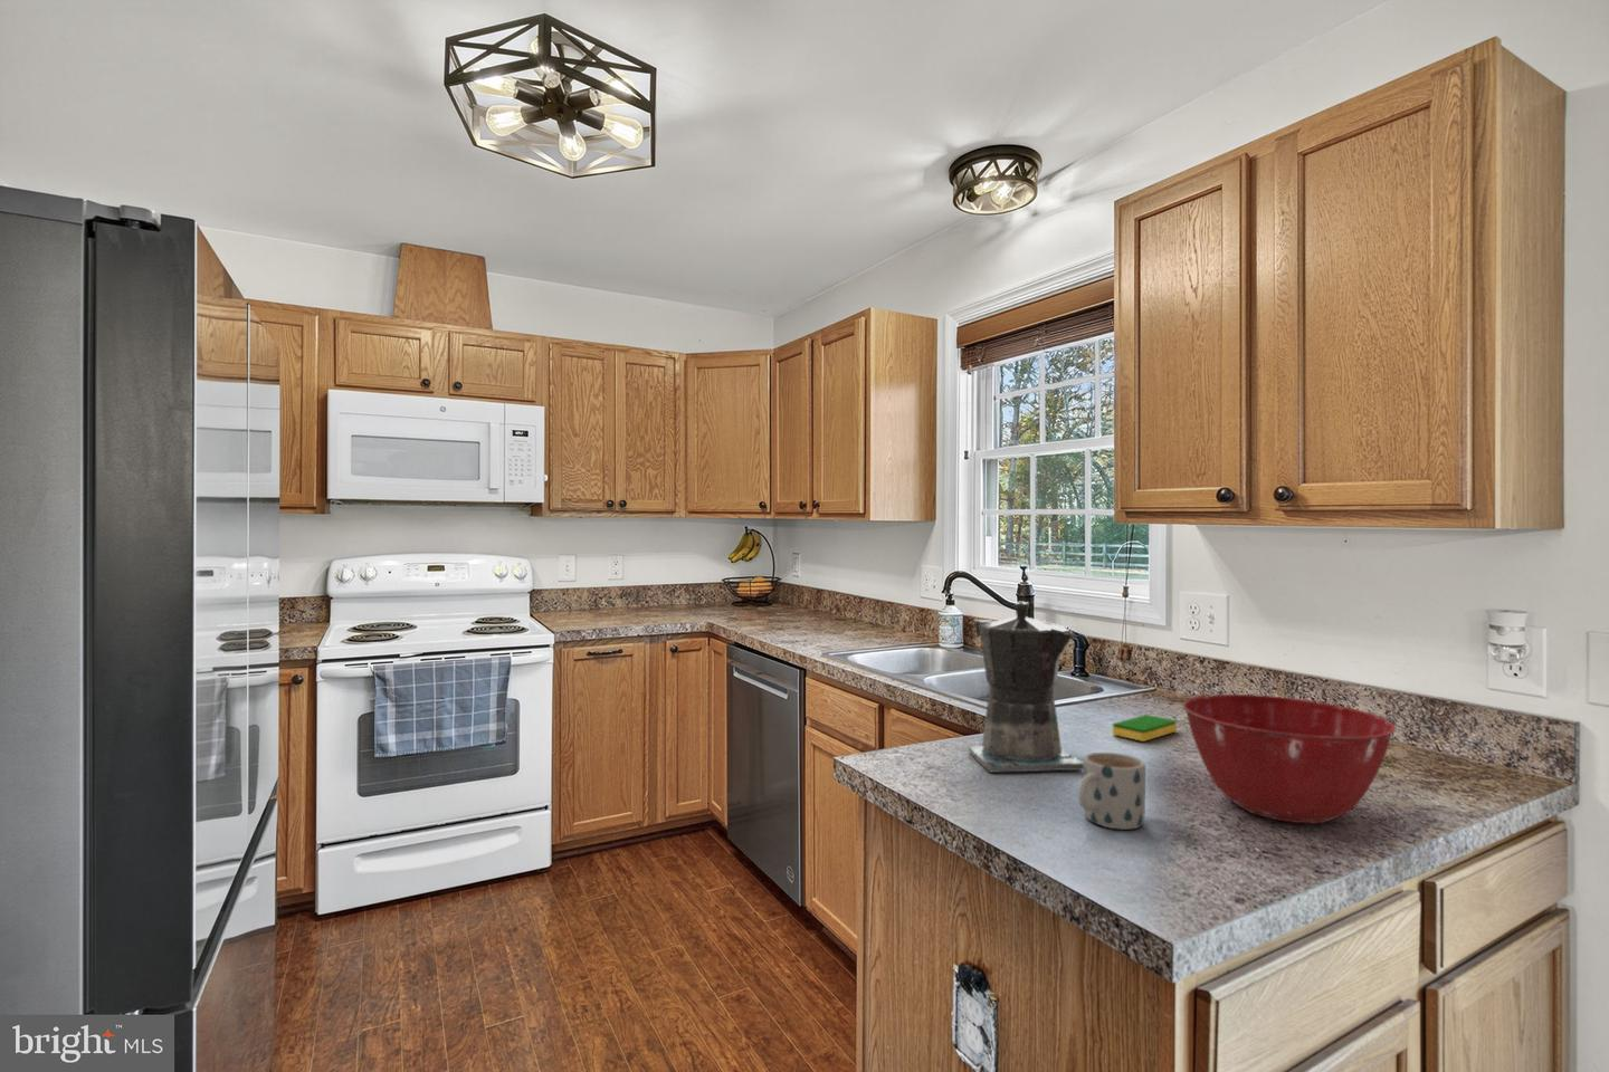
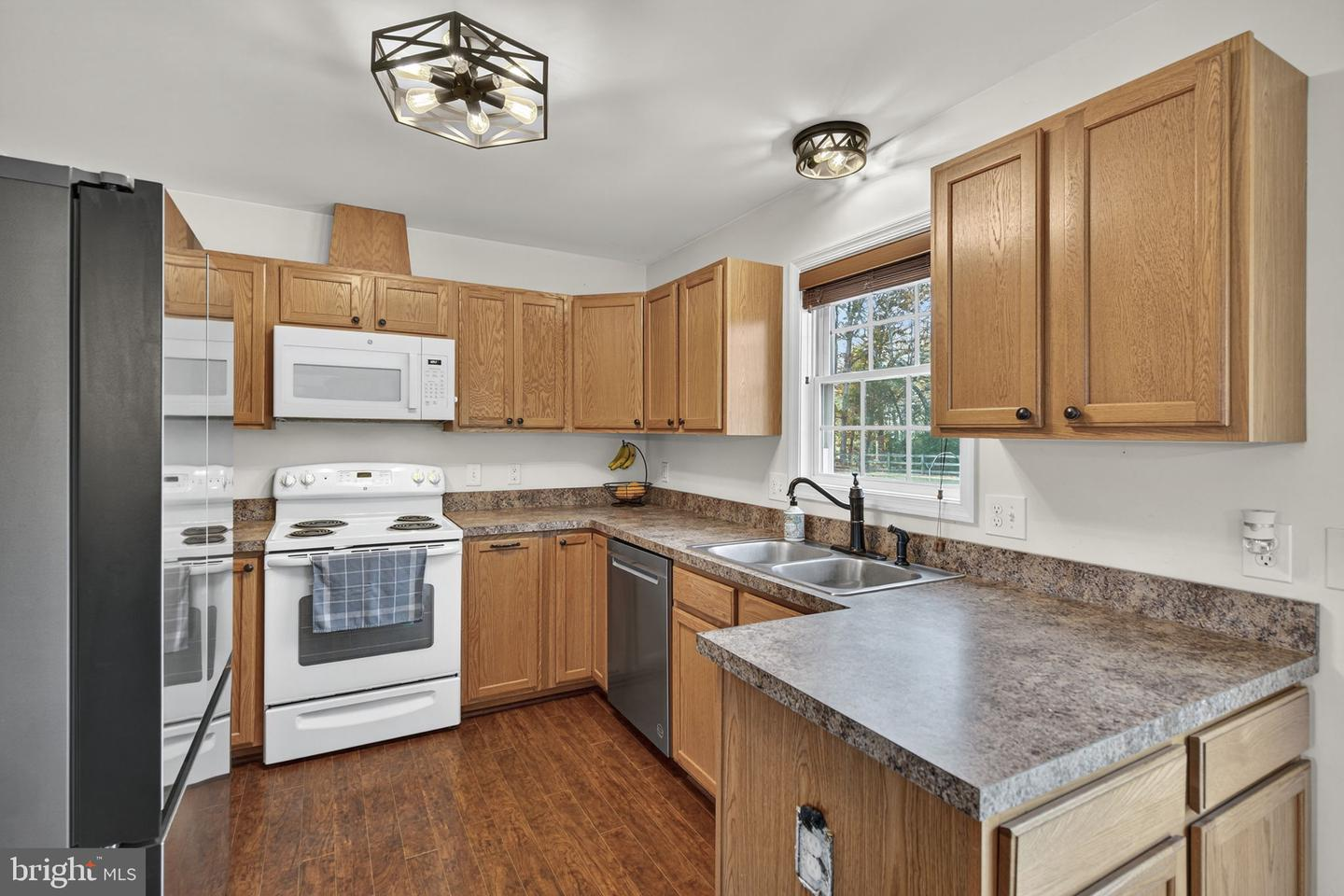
- mug (1106, 791)
- coffee maker (1019, 678)
- dish sponge (1144, 727)
- mixing bowl (1282, 760)
